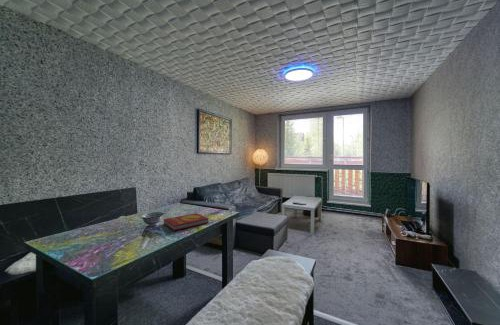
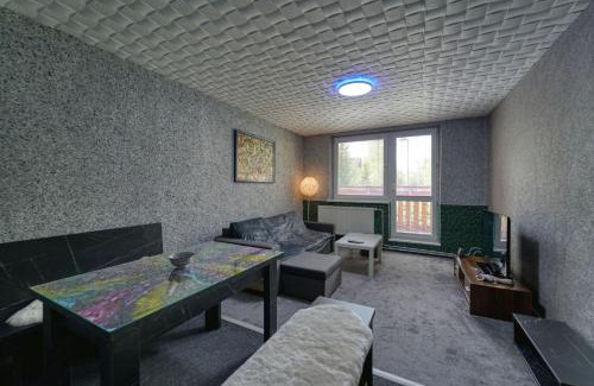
- book (186, 221)
